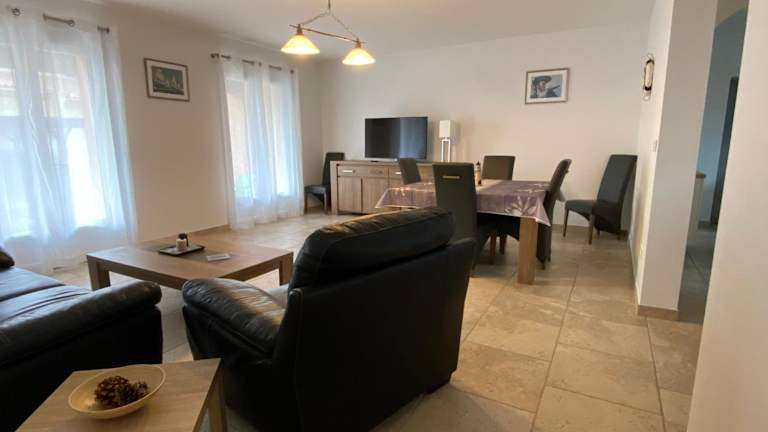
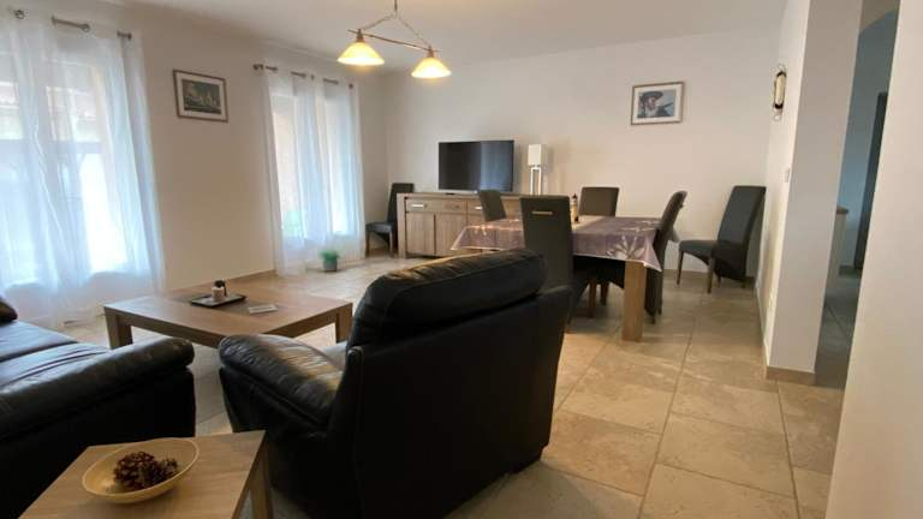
+ potted plant (329, 255)
